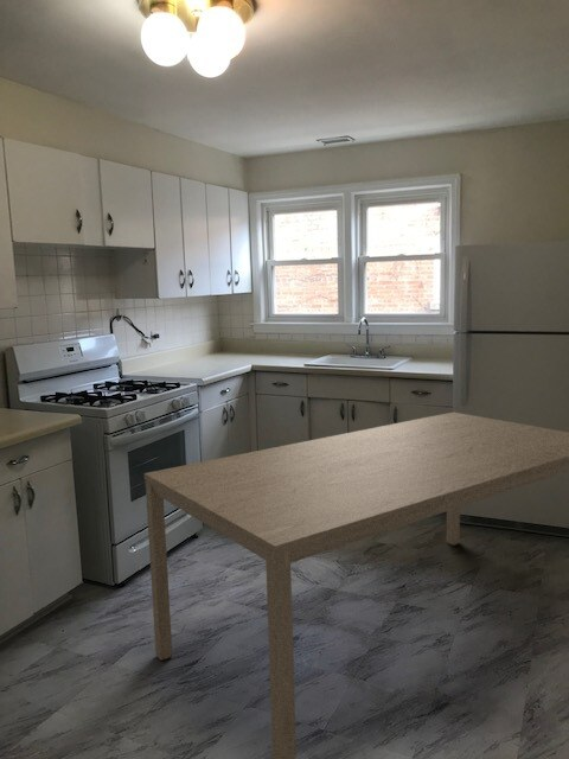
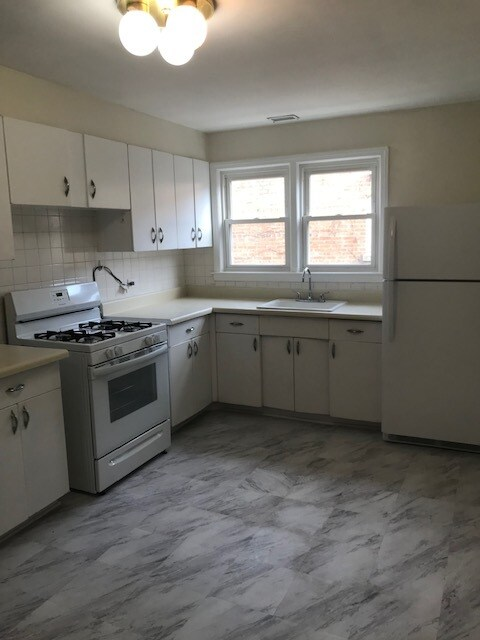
- dining table (391, 529)
